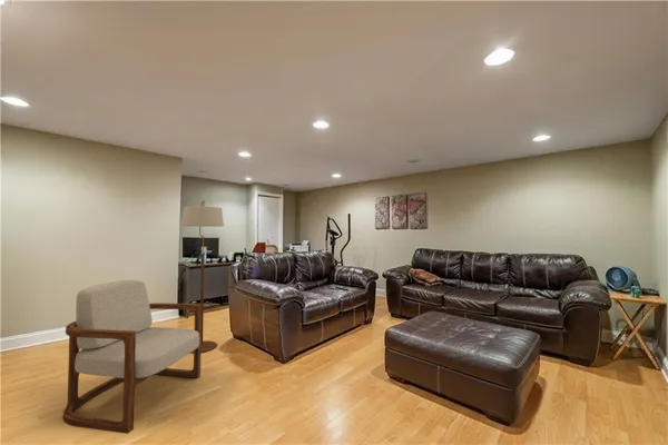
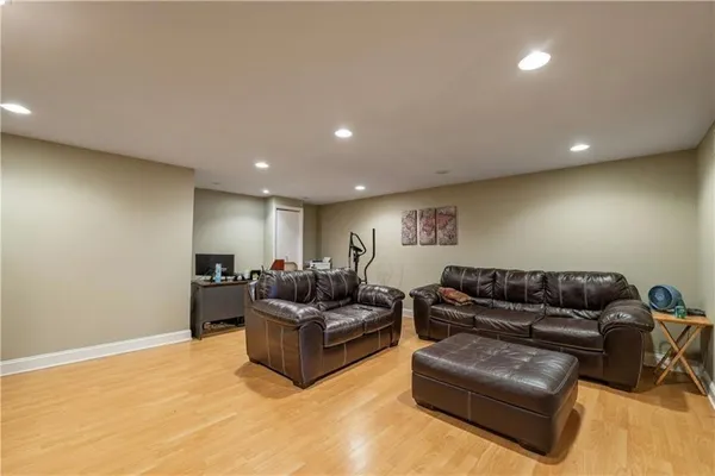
- floor lamp (202, 273)
- armchair (138, 339)
